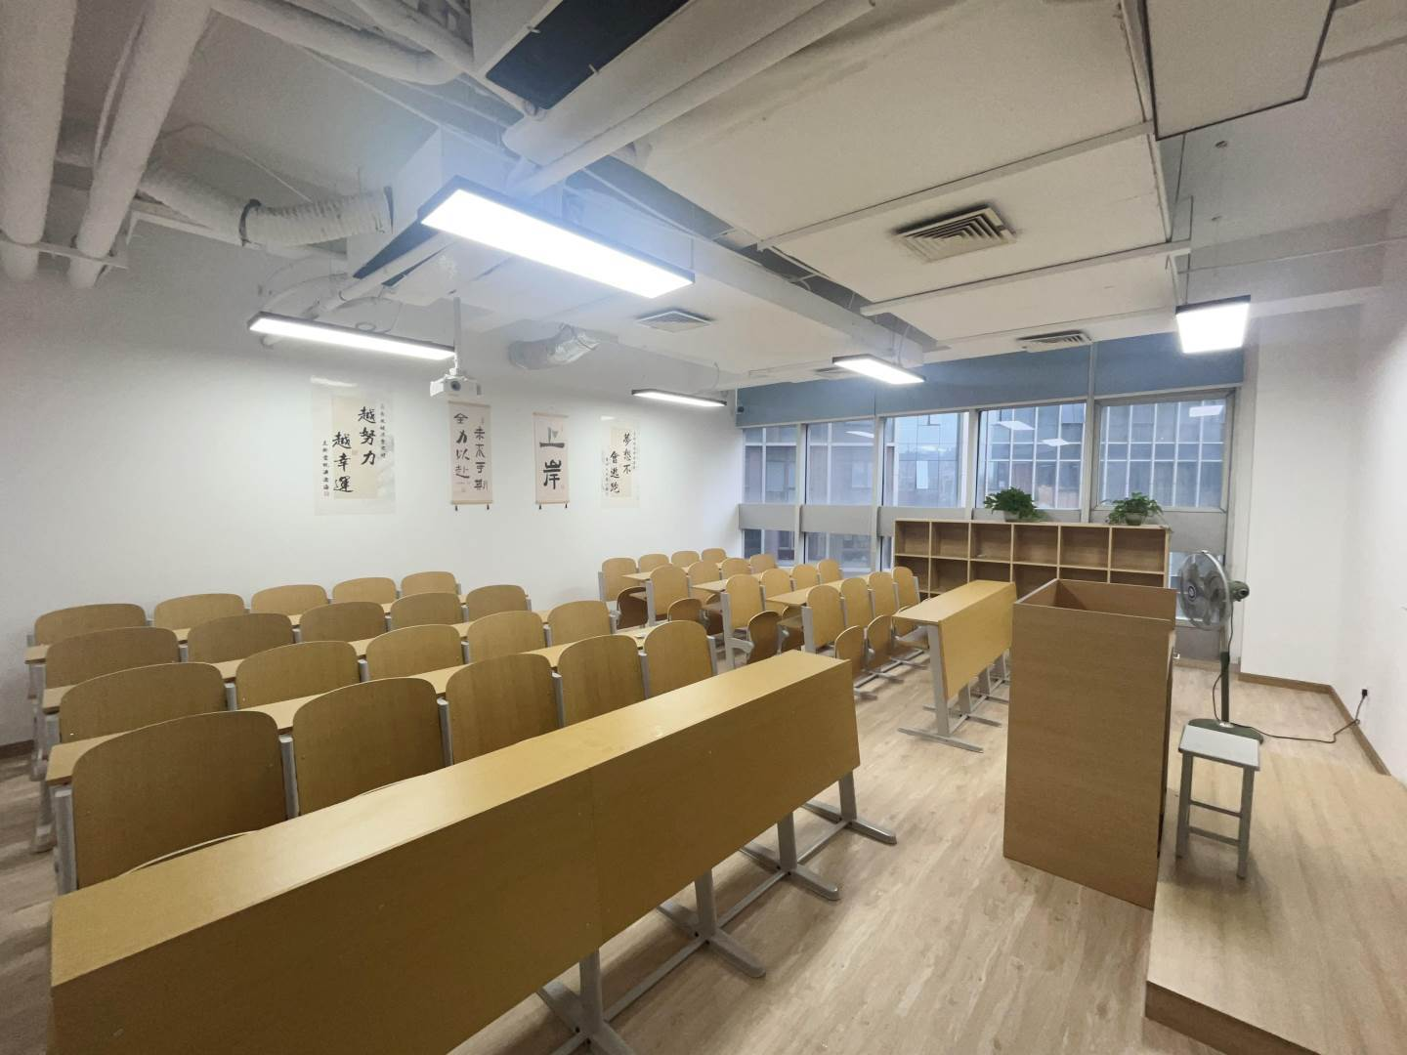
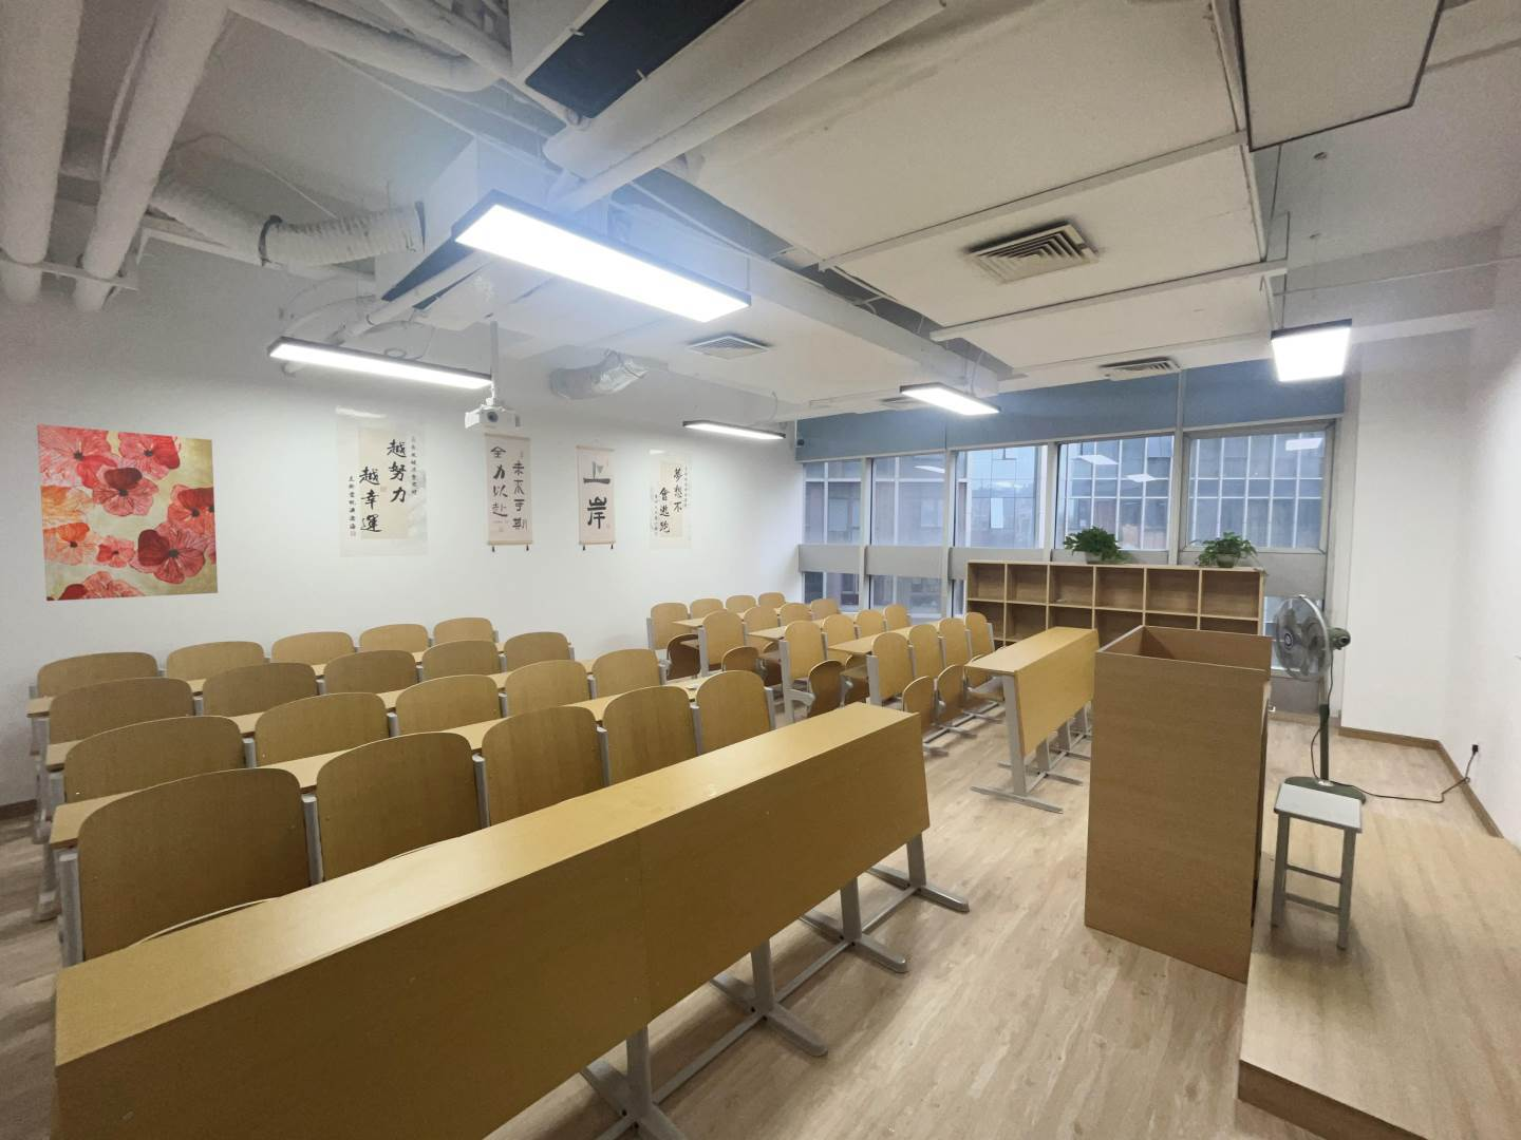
+ wall art (134, 515)
